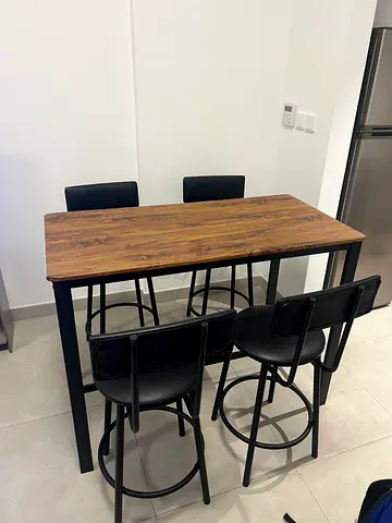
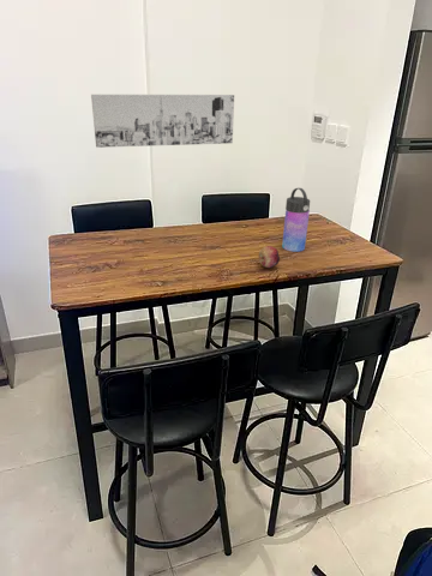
+ fruit (269, 257)
+ wall art (166, 120)
+ water bottle (296, 218)
